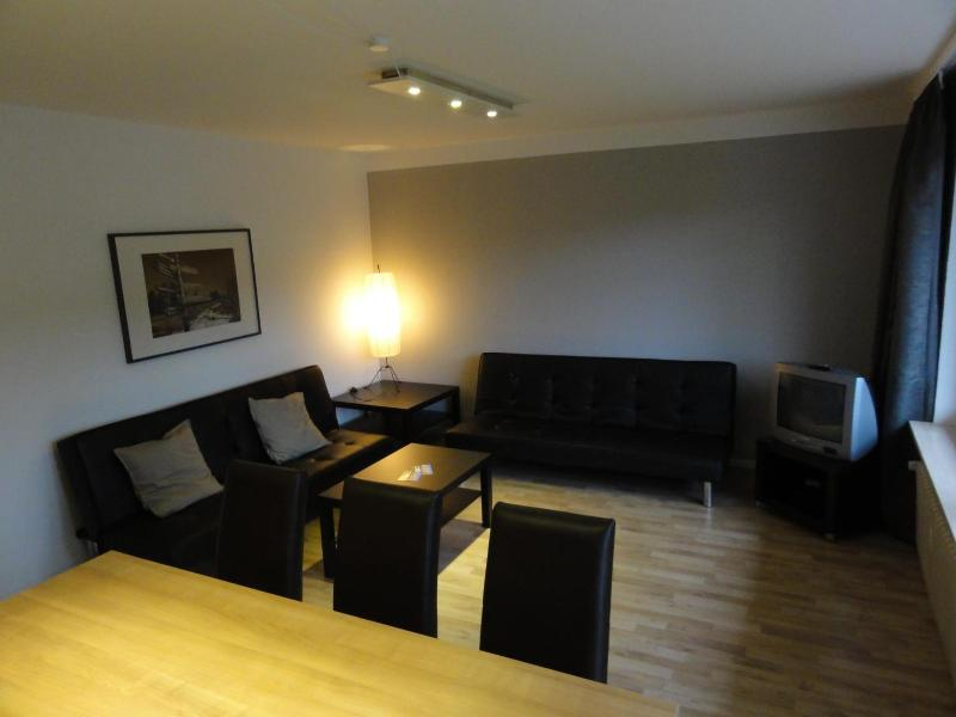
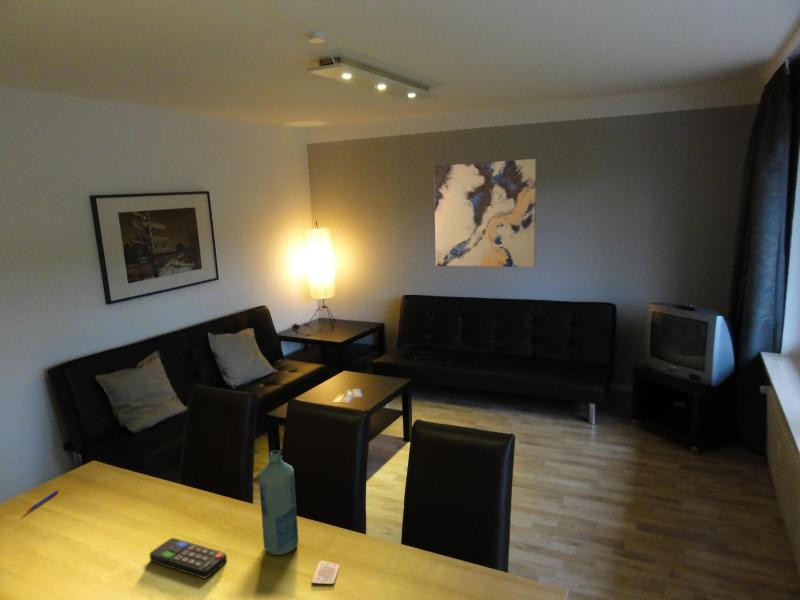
+ wall art (483, 215)
+ remote control (188, 556)
+ pen (43, 500)
+ bottle (278, 499)
+ playing card (326, 571)
